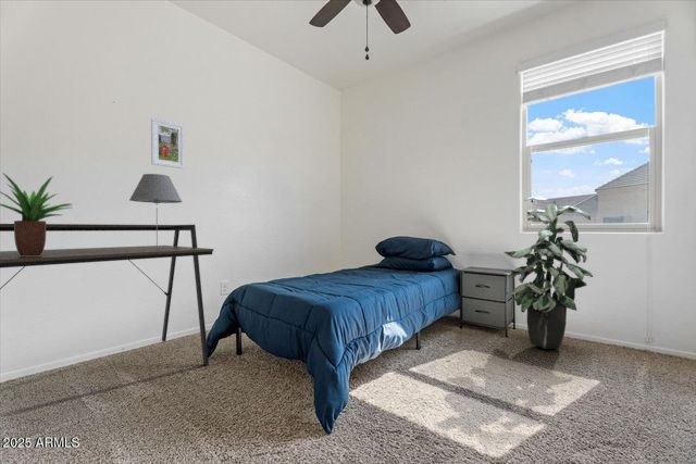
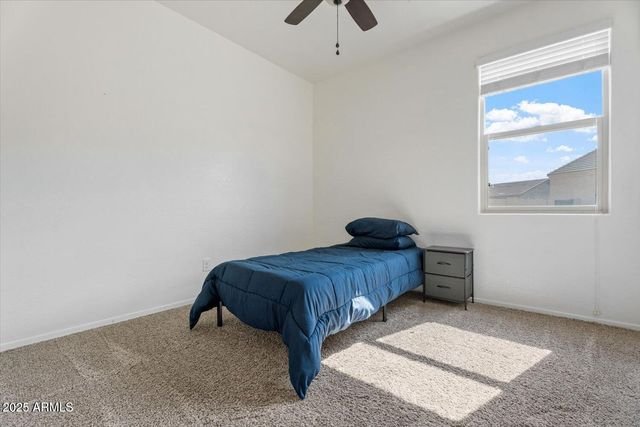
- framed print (167, 143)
- indoor plant (544, 271)
- table lamp (157, 212)
- potted plant (37, 215)
- desk (86, 262)
